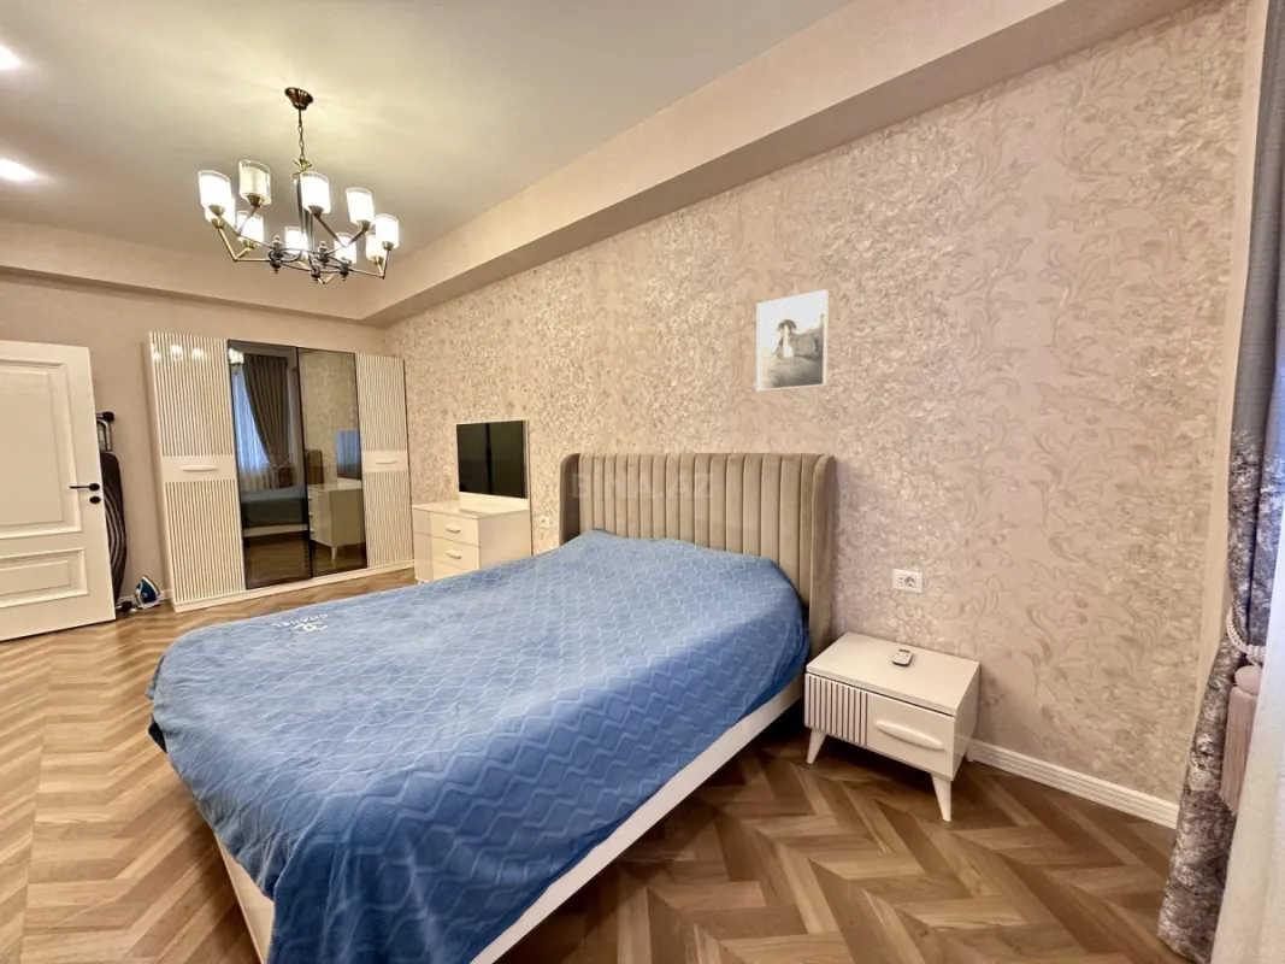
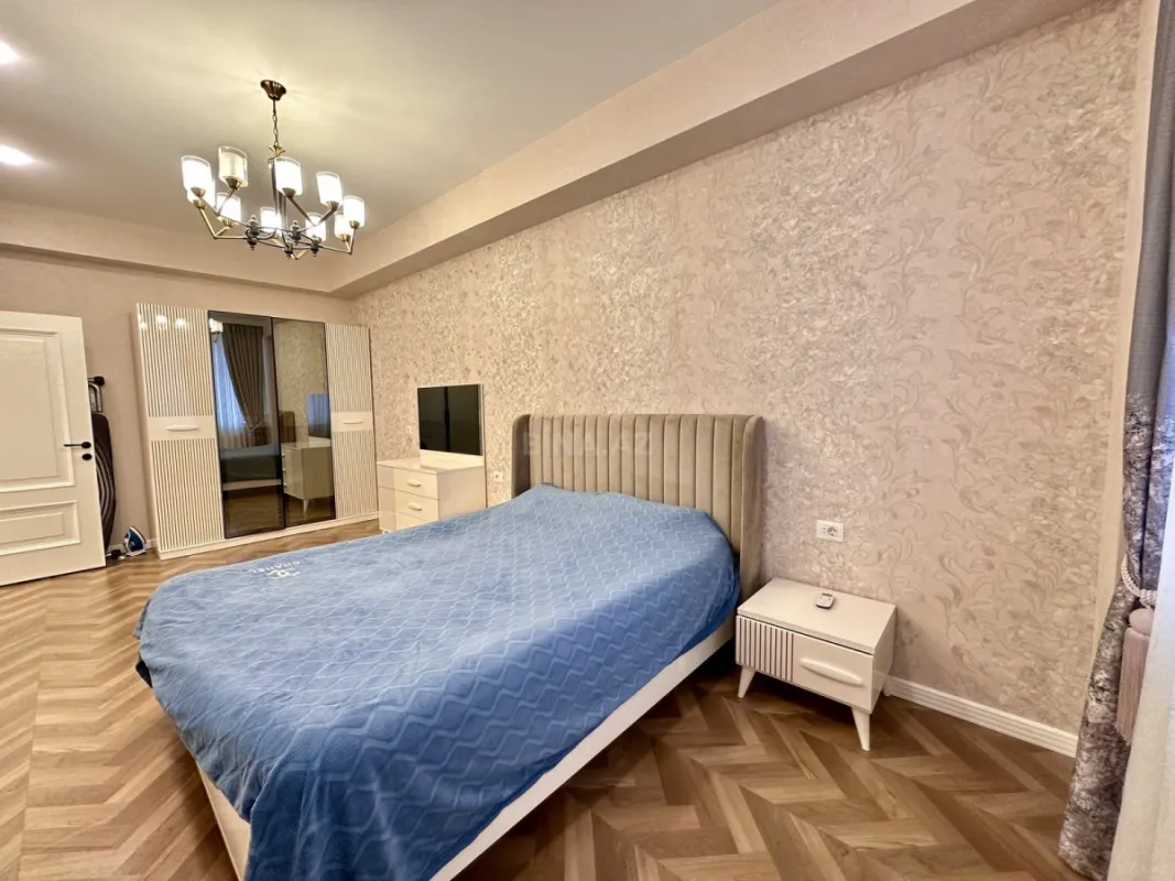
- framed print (790, 342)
